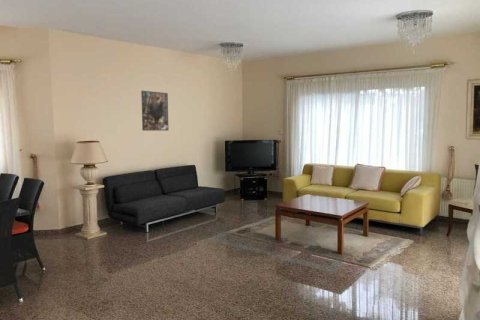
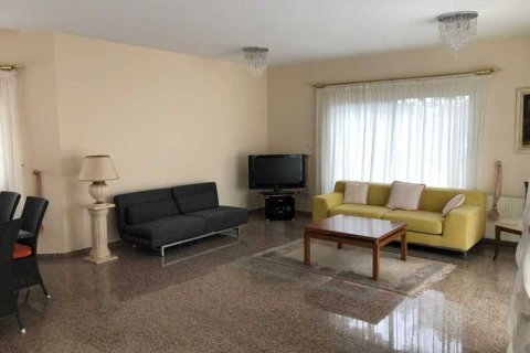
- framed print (155, 111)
